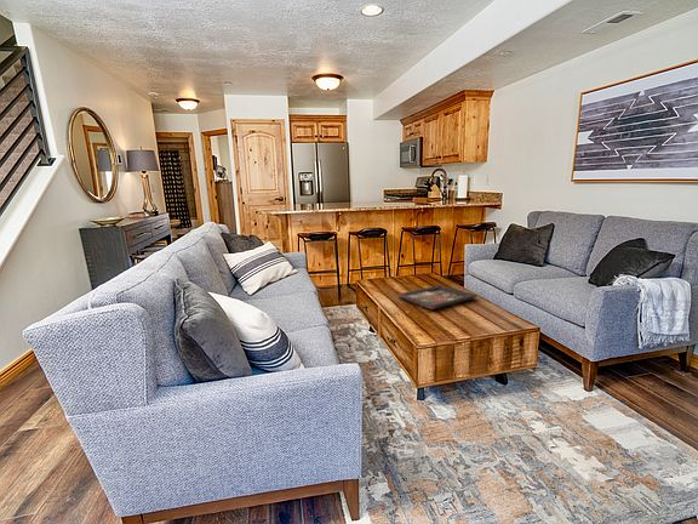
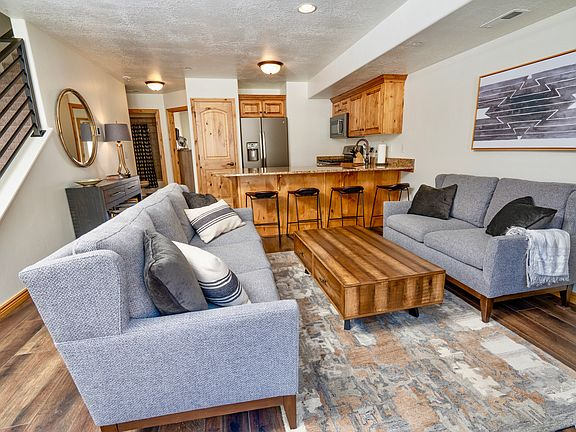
- decorative tray (436, 296)
